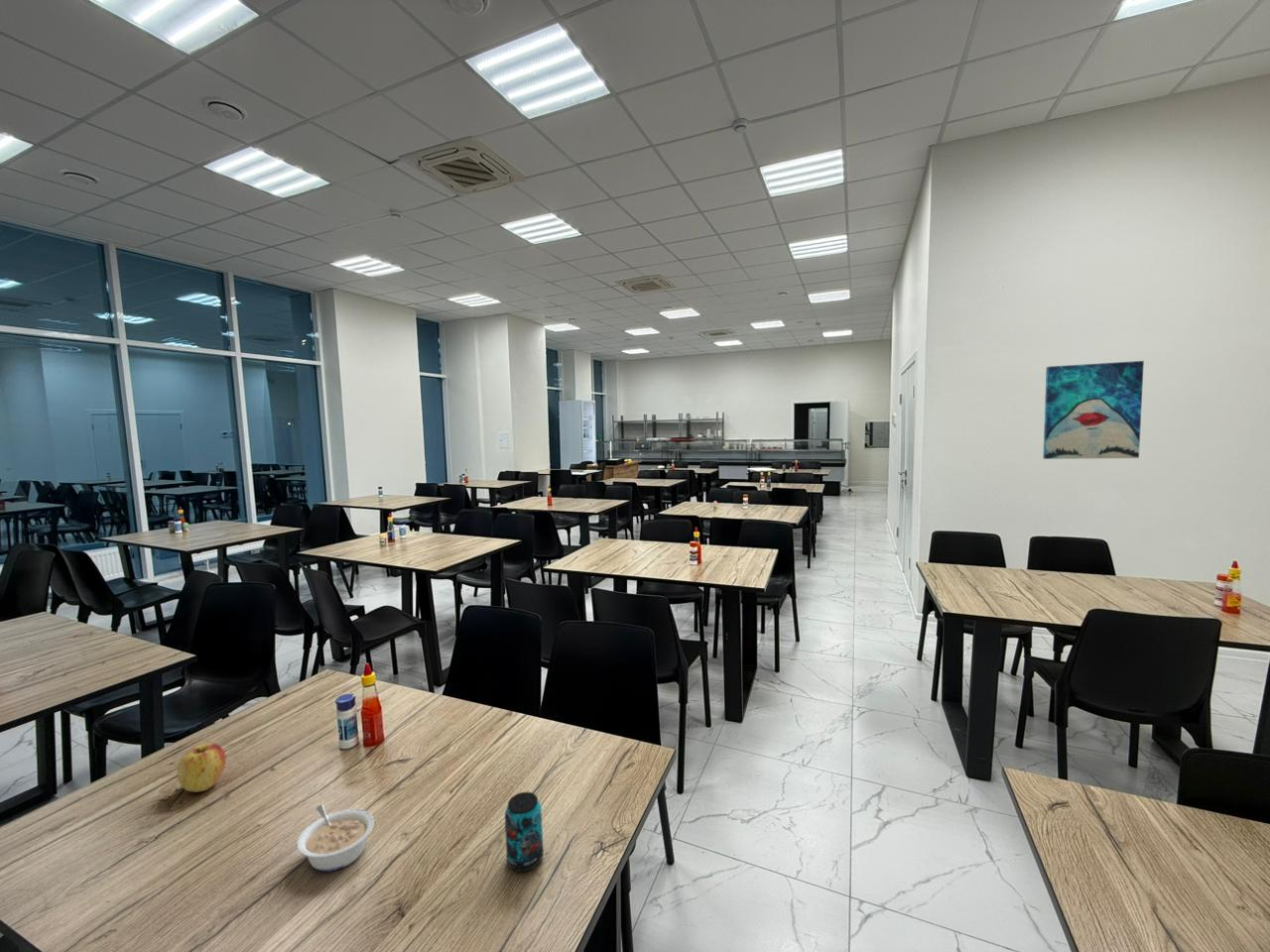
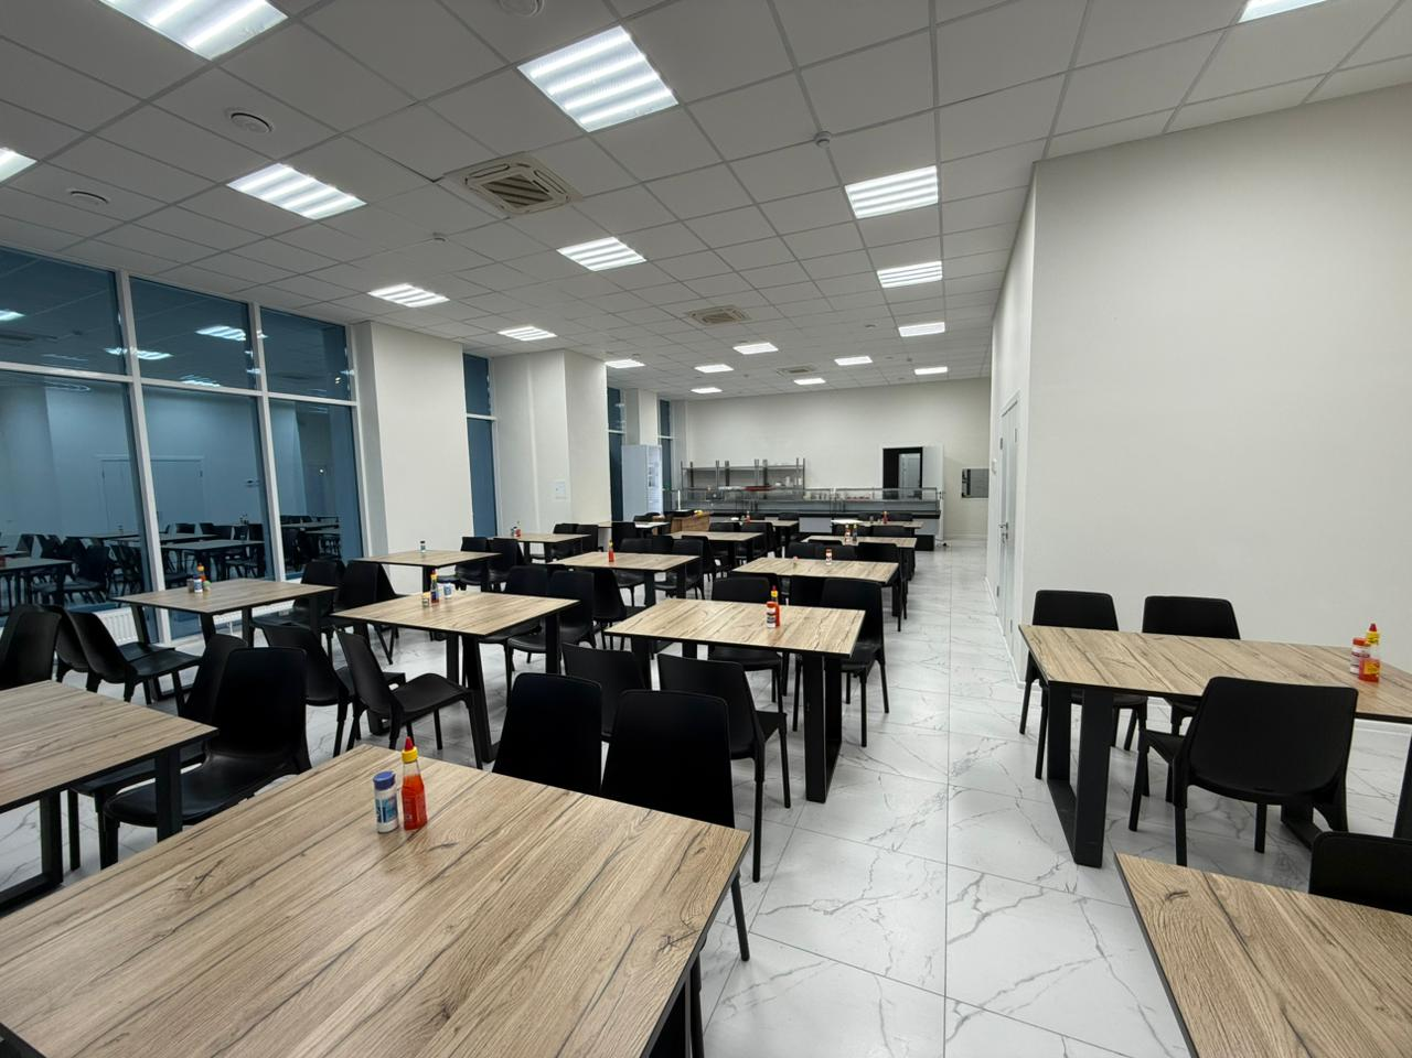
- legume (334, 840)
- apple (201, 767)
- wall art (1091, 412)
- beverage can (524, 830)
